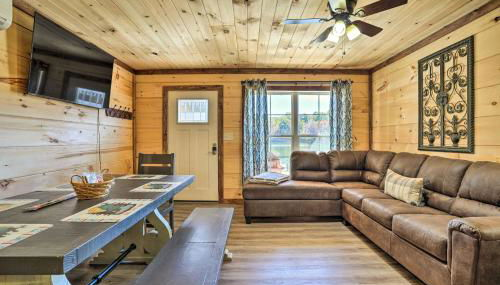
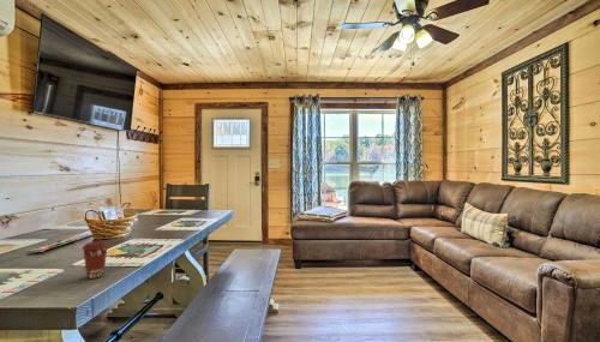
+ coffee cup (95, 259)
